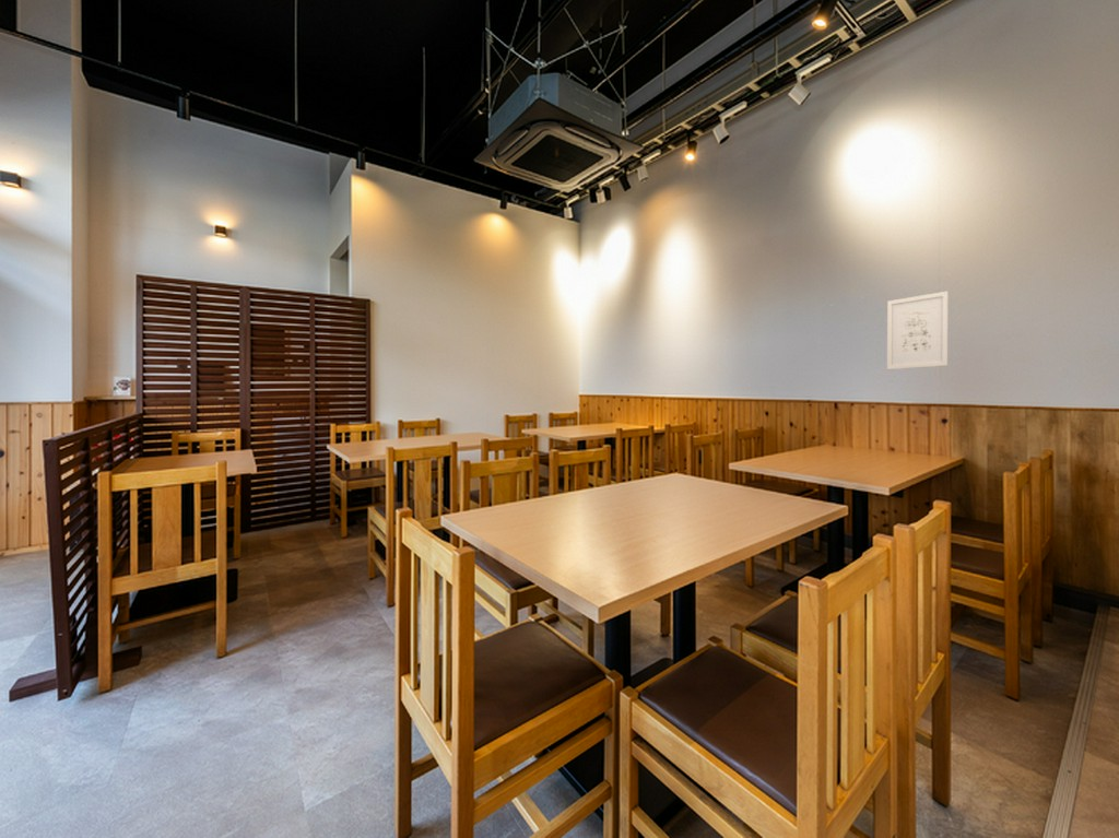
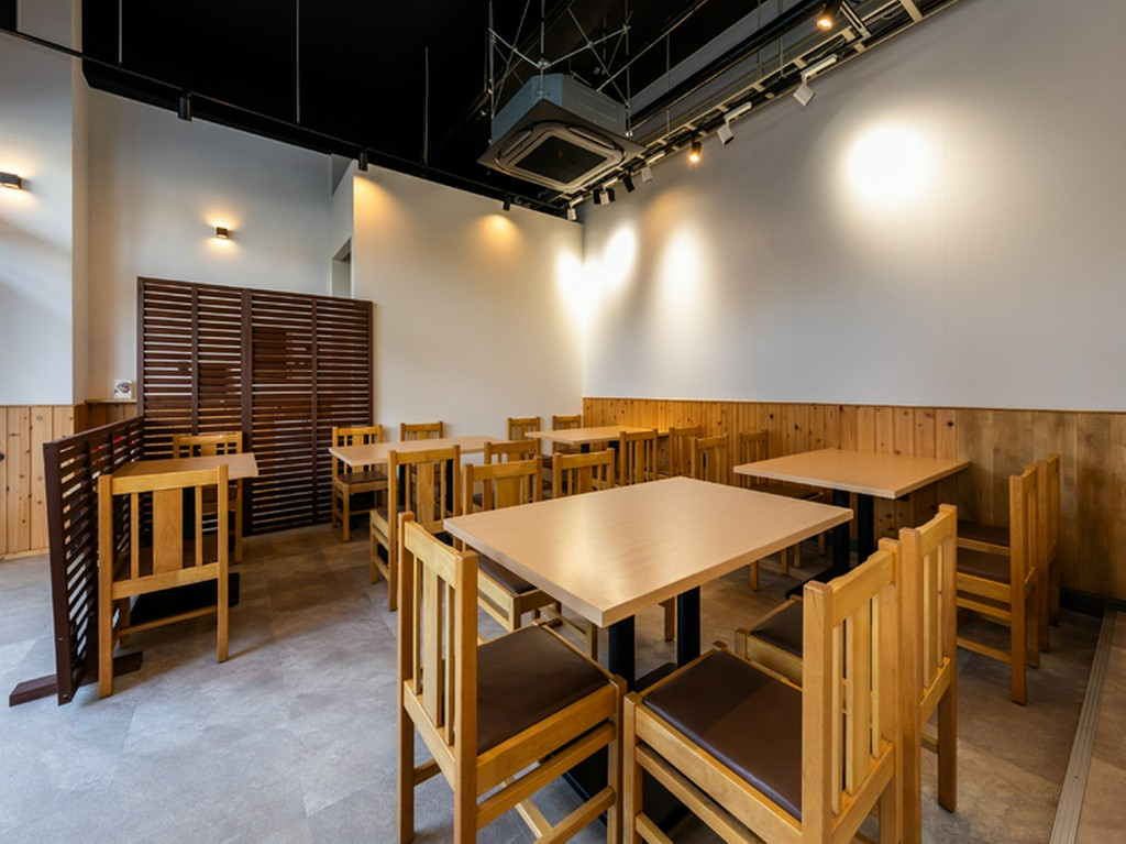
- wall art (916, 332)
